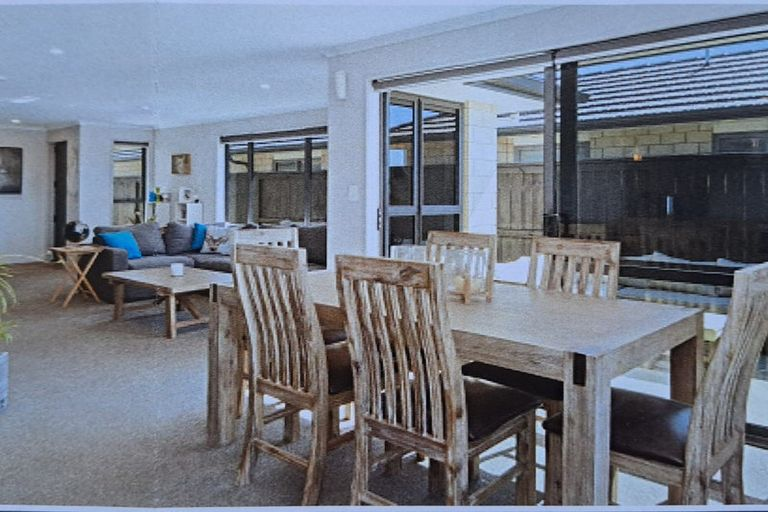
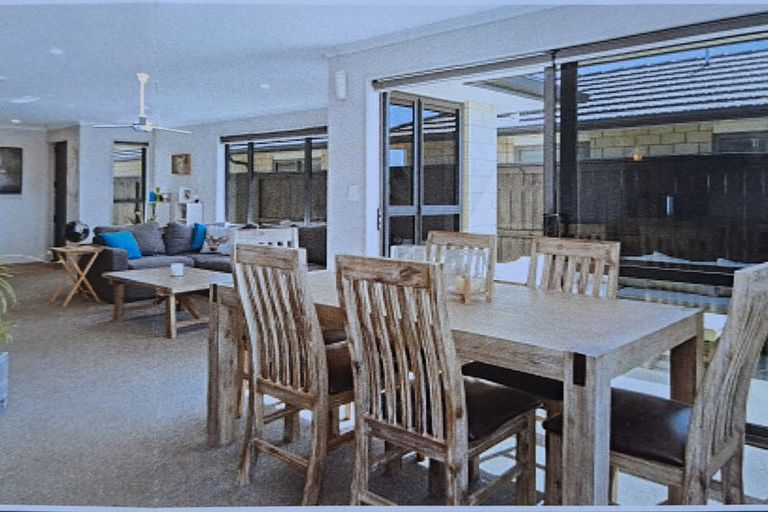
+ ceiling fan (142, 100)
